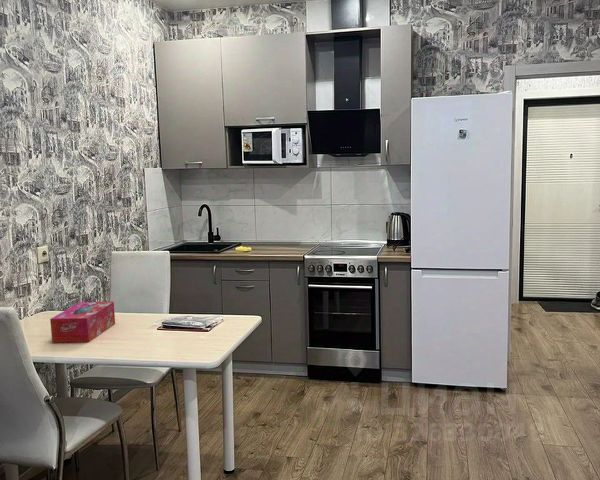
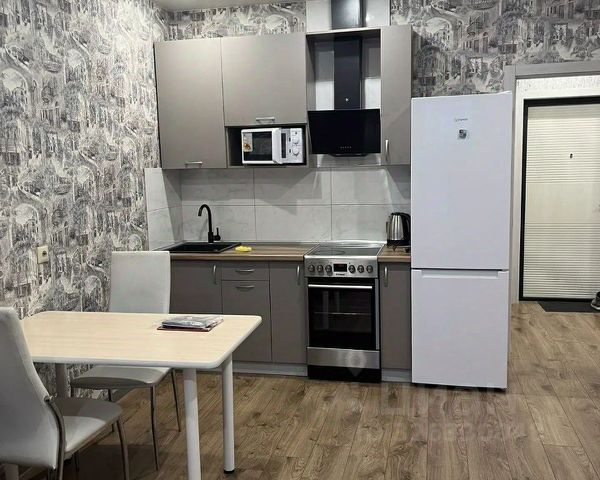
- tissue box (84, 321)
